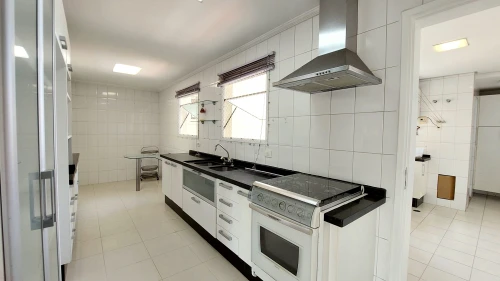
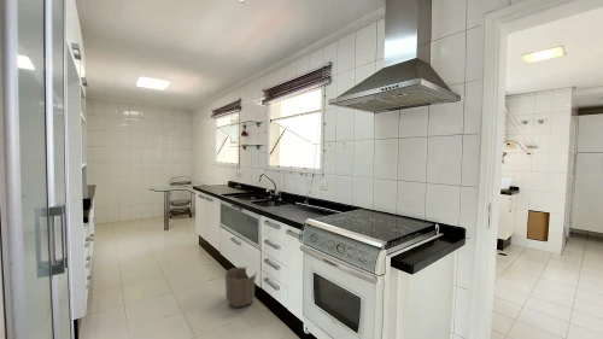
+ waste basket (240, 286)
